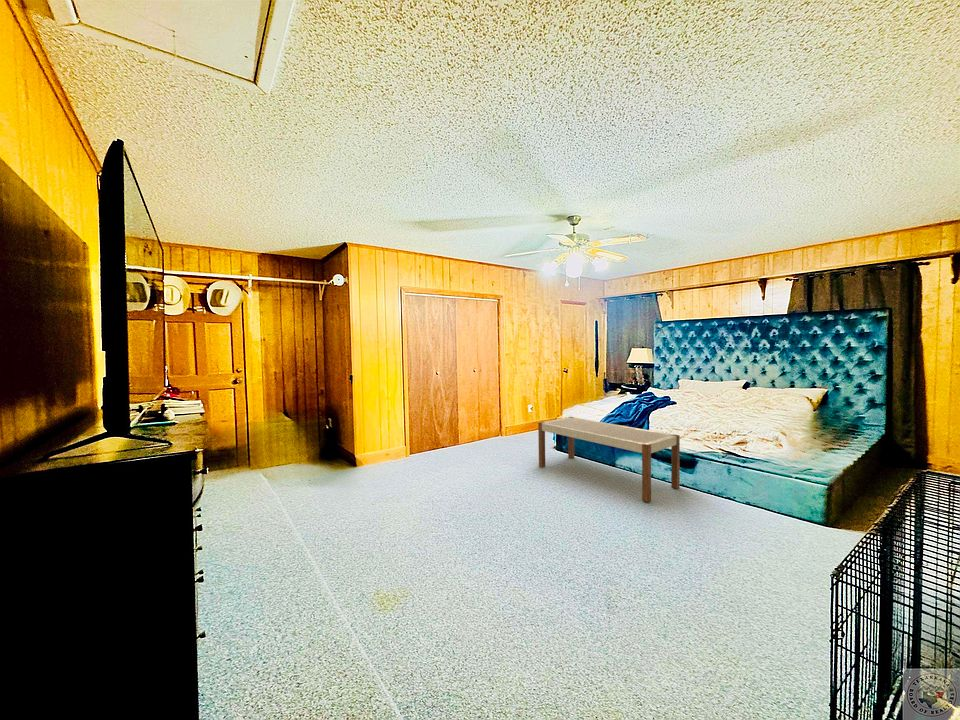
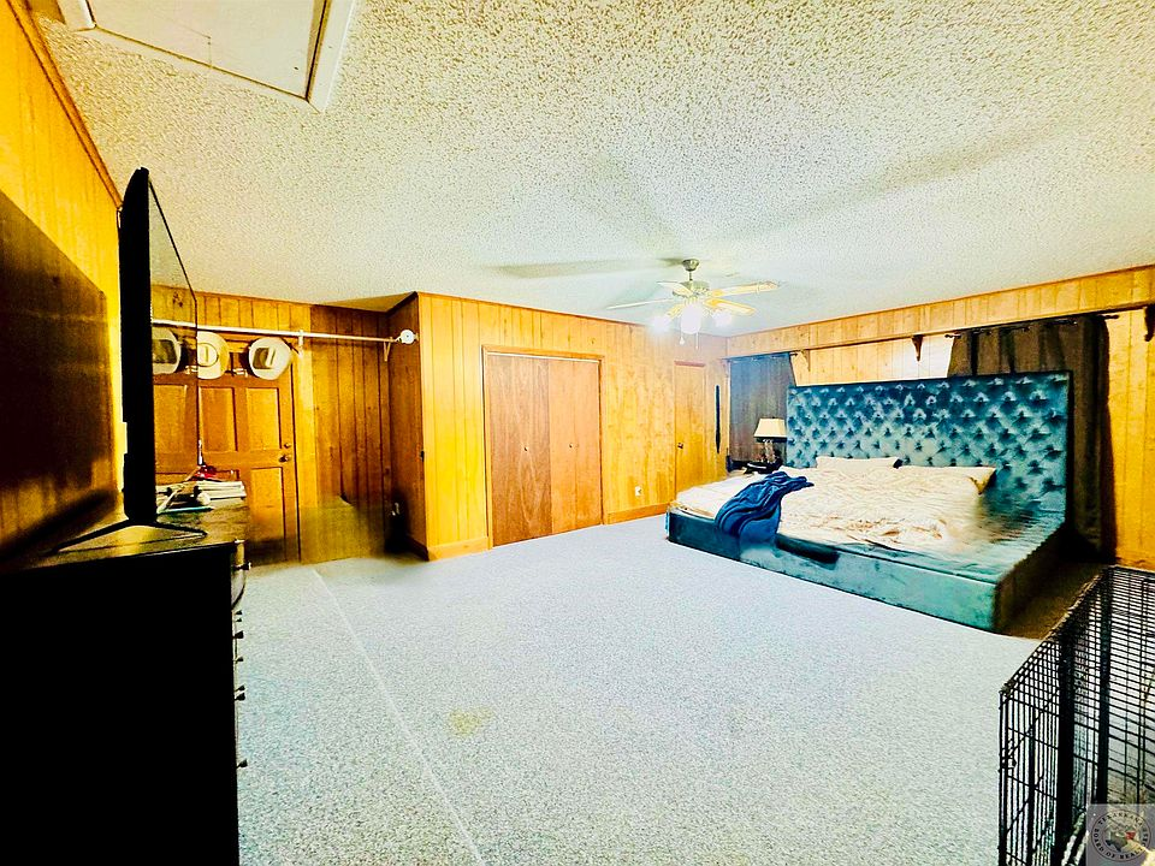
- bench (604, 444)
